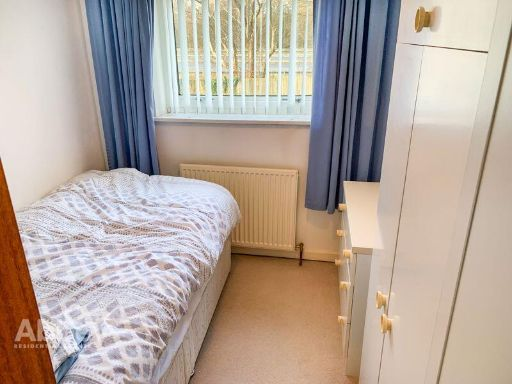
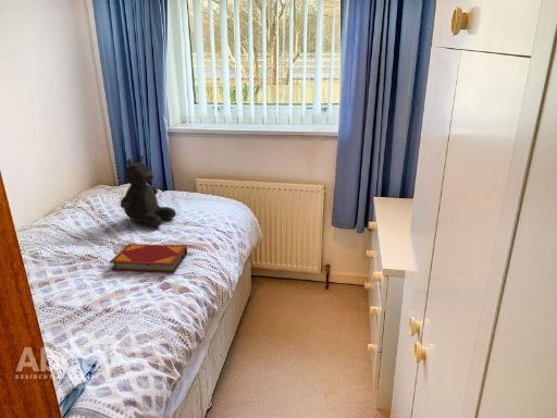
+ hardback book (150, 257)
+ teddy bear (147, 189)
